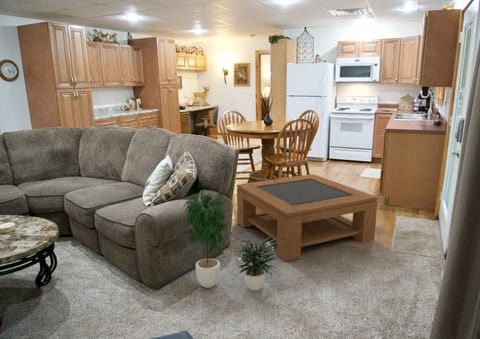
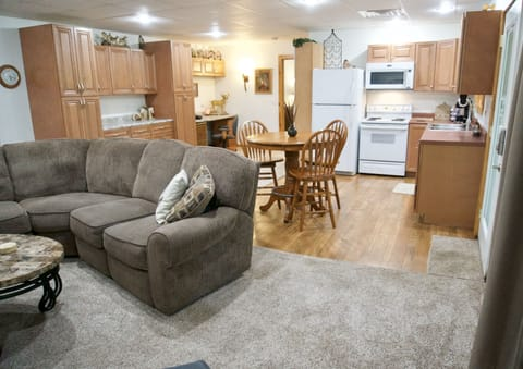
- potted plant (226, 241)
- coffee table (302, 210)
